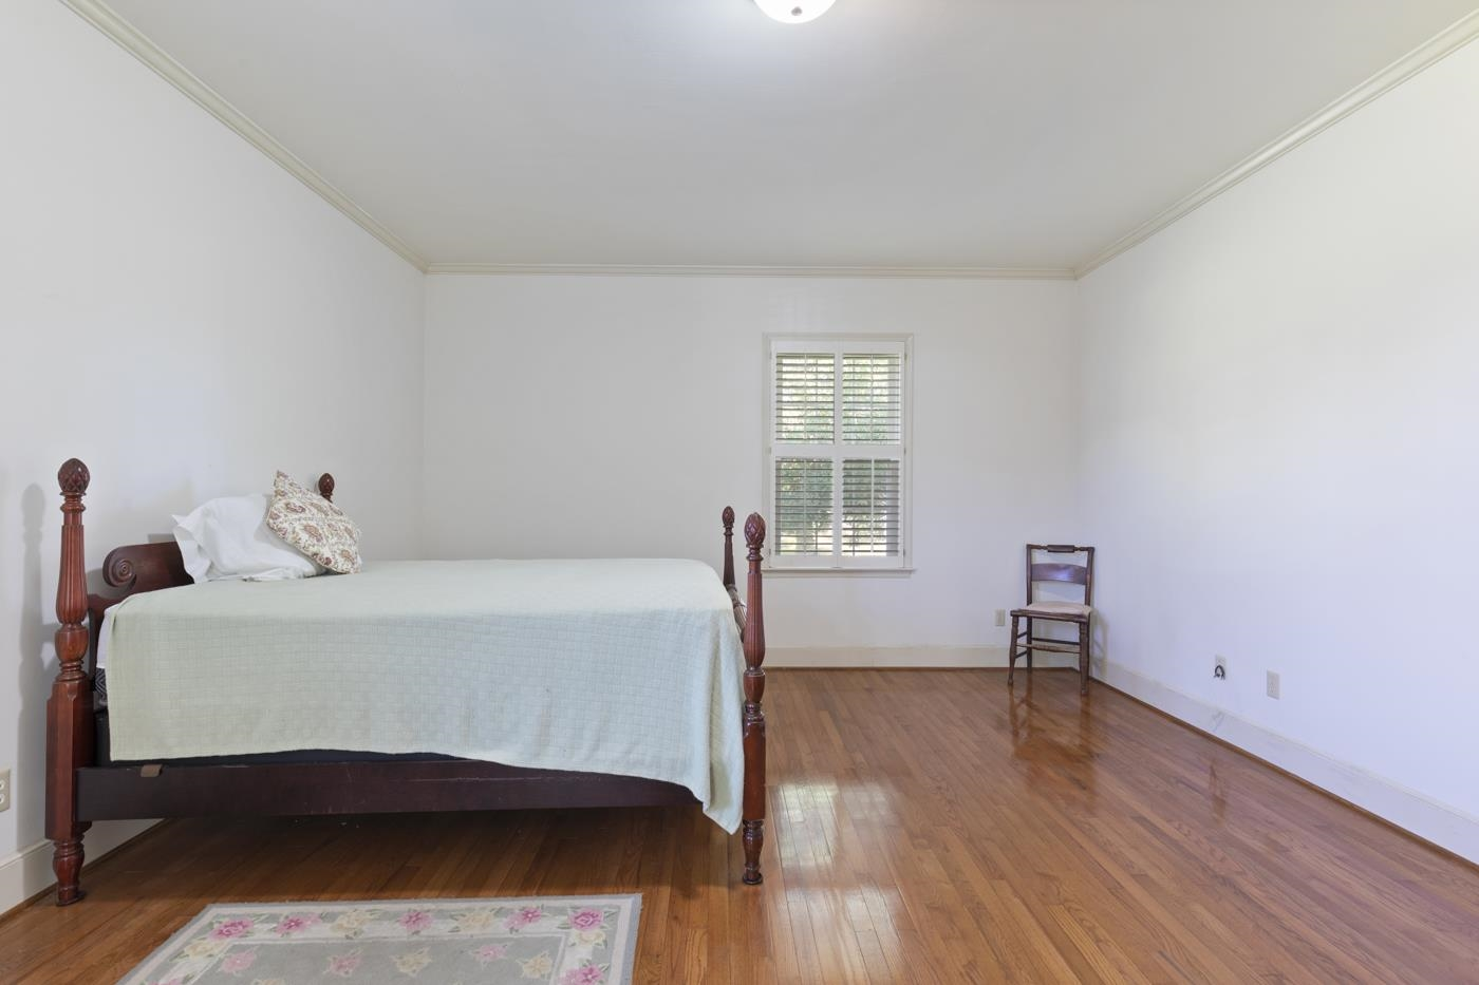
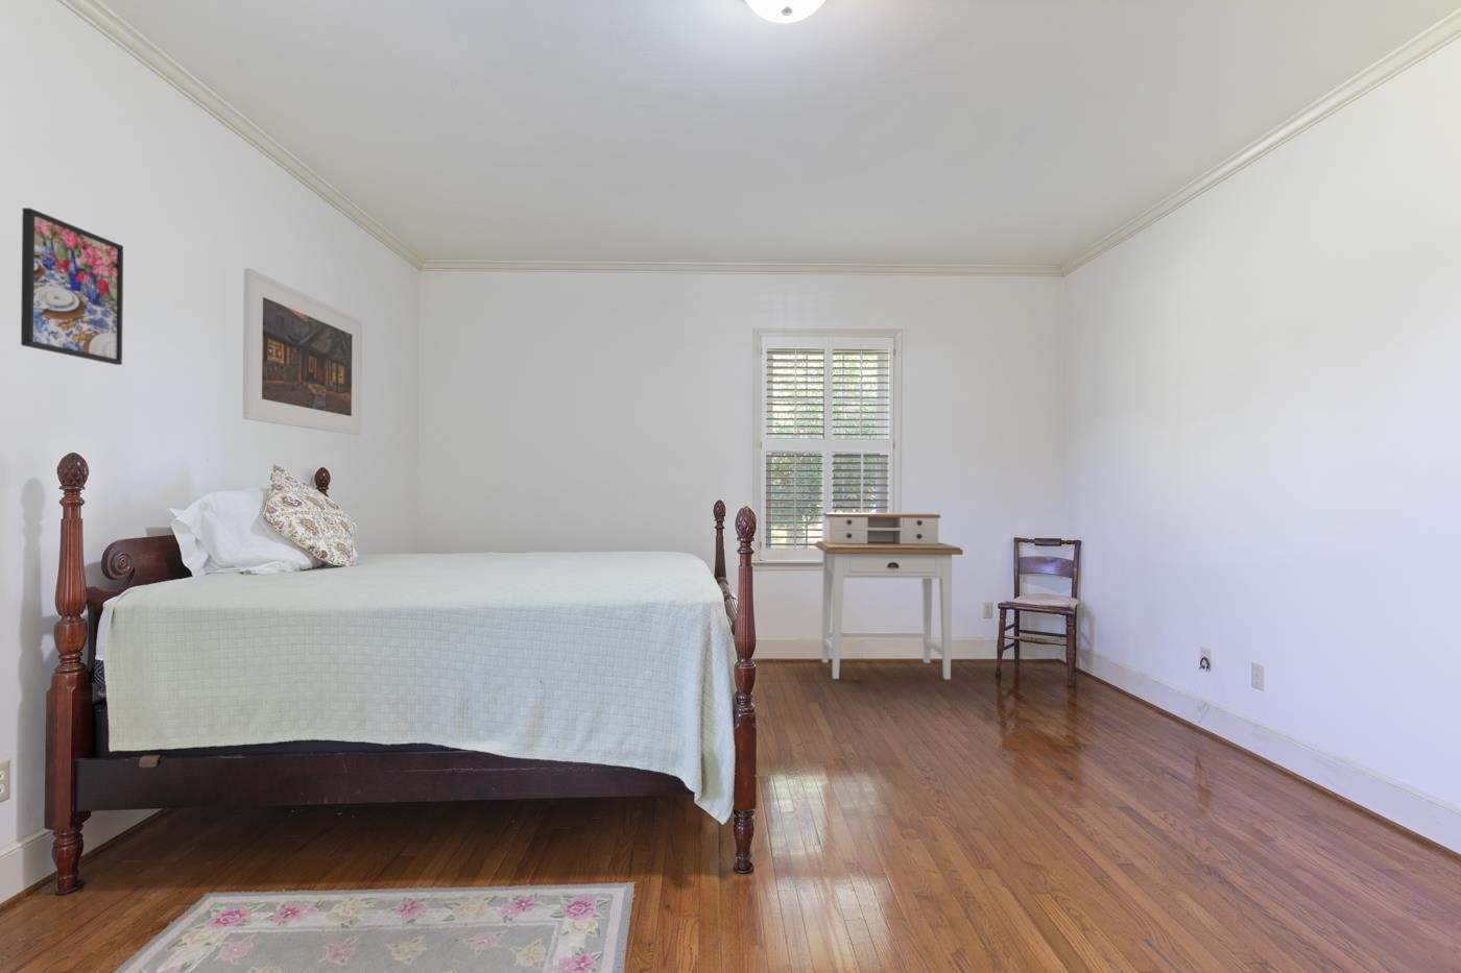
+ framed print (75, 292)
+ desk (884, 577)
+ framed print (310, 363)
